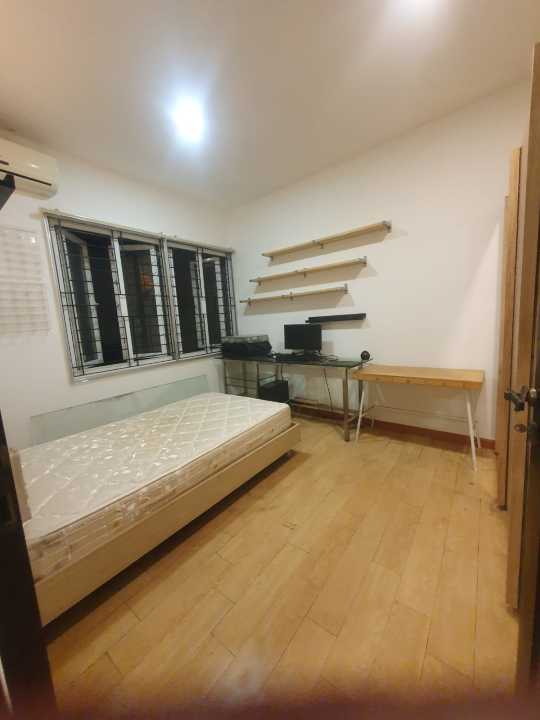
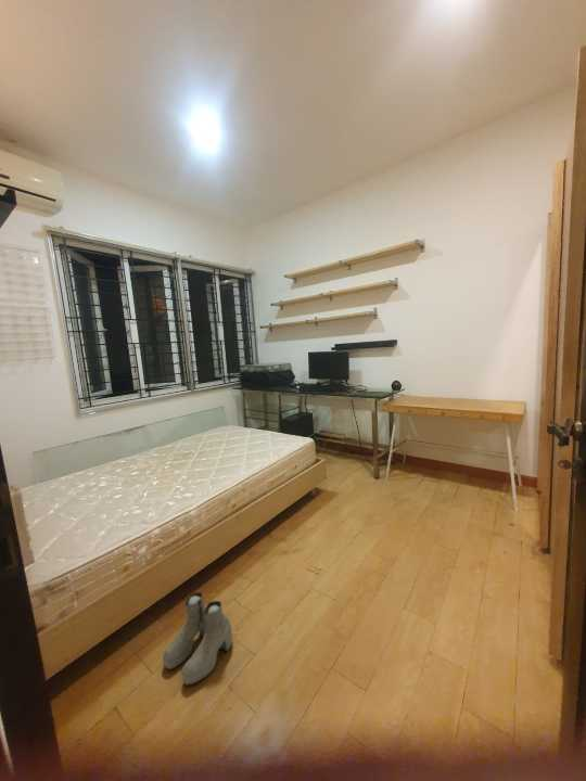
+ boots (196, 631)
